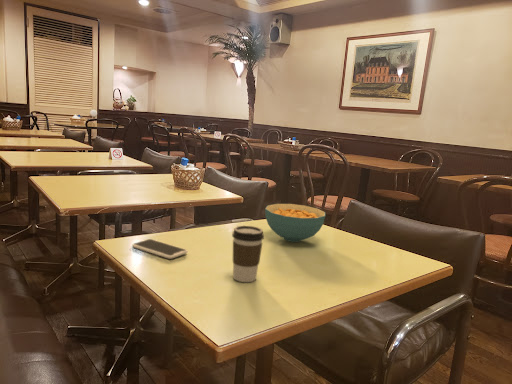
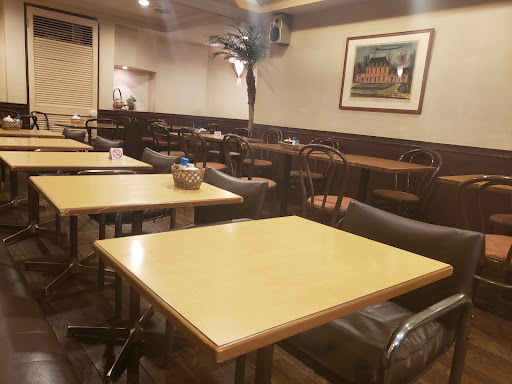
- cereal bowl (294, 224)
- coffee cup (246, 253)
- smartphone (159, 248)
